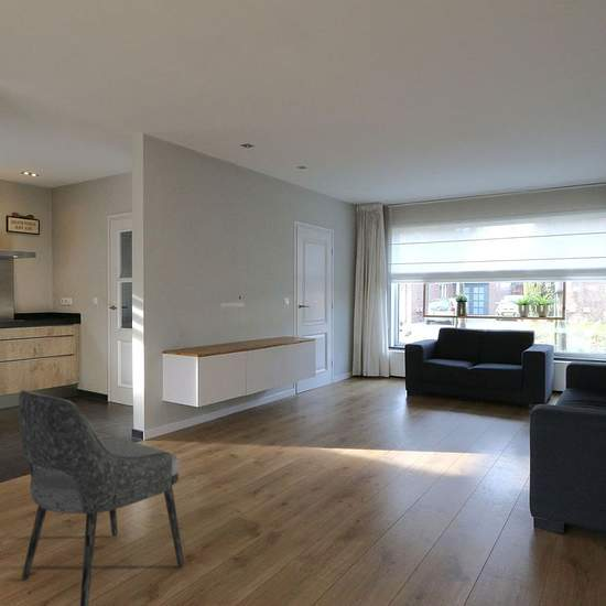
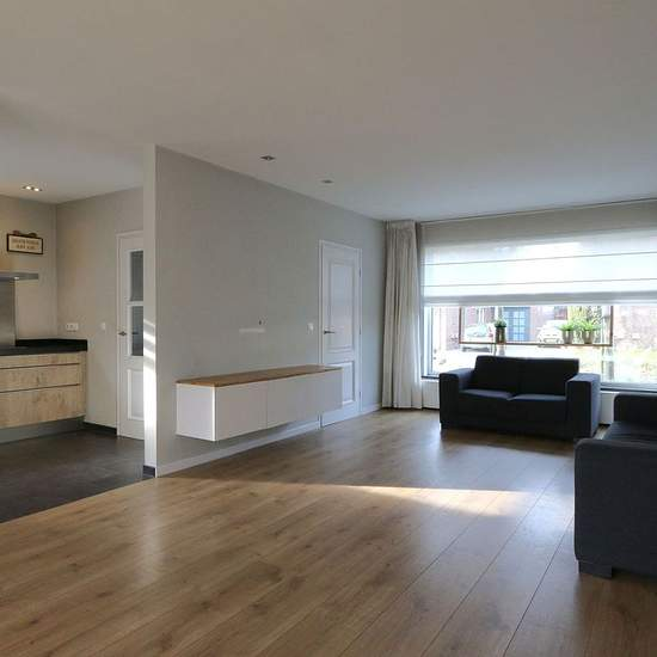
- dining chair (94, 479)
